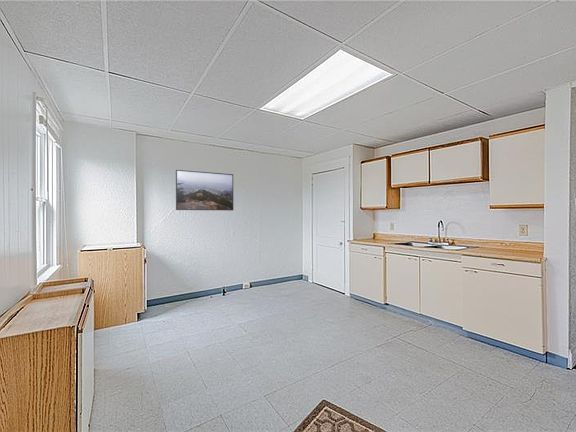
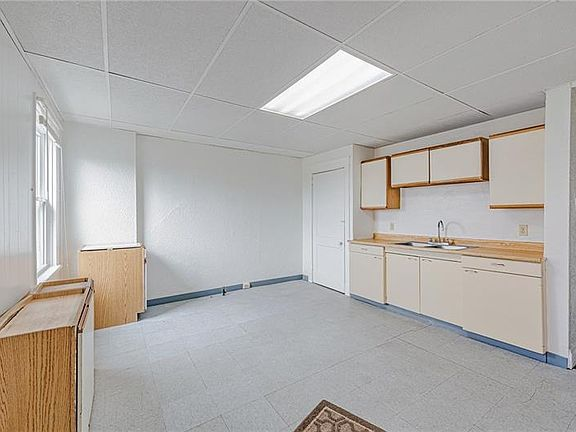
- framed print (206, 191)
